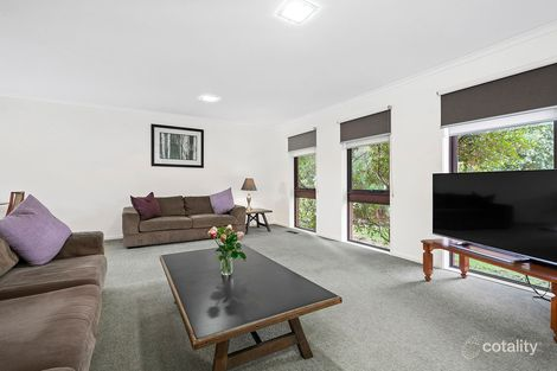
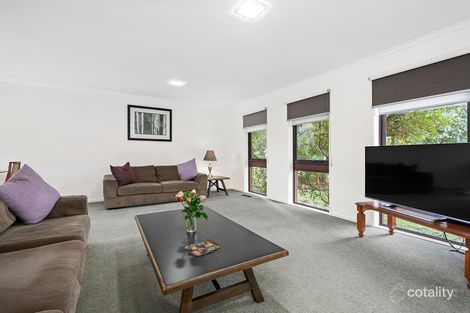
+ magazine (202, 246)
